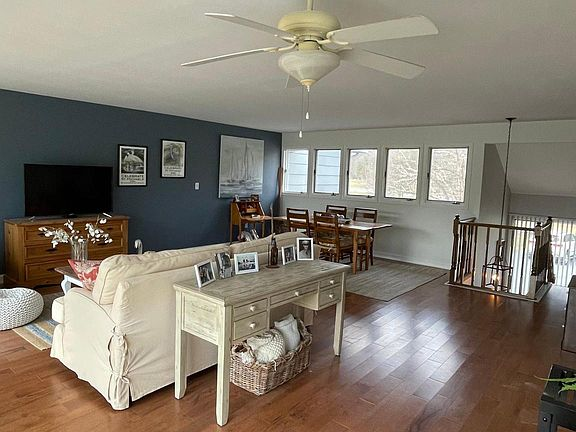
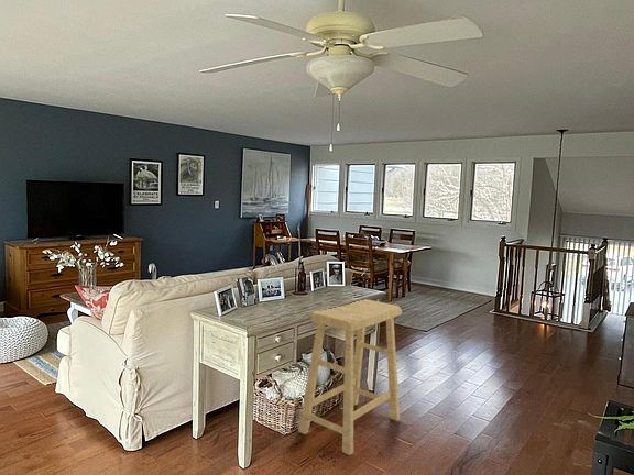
+ stool (353, 367)
